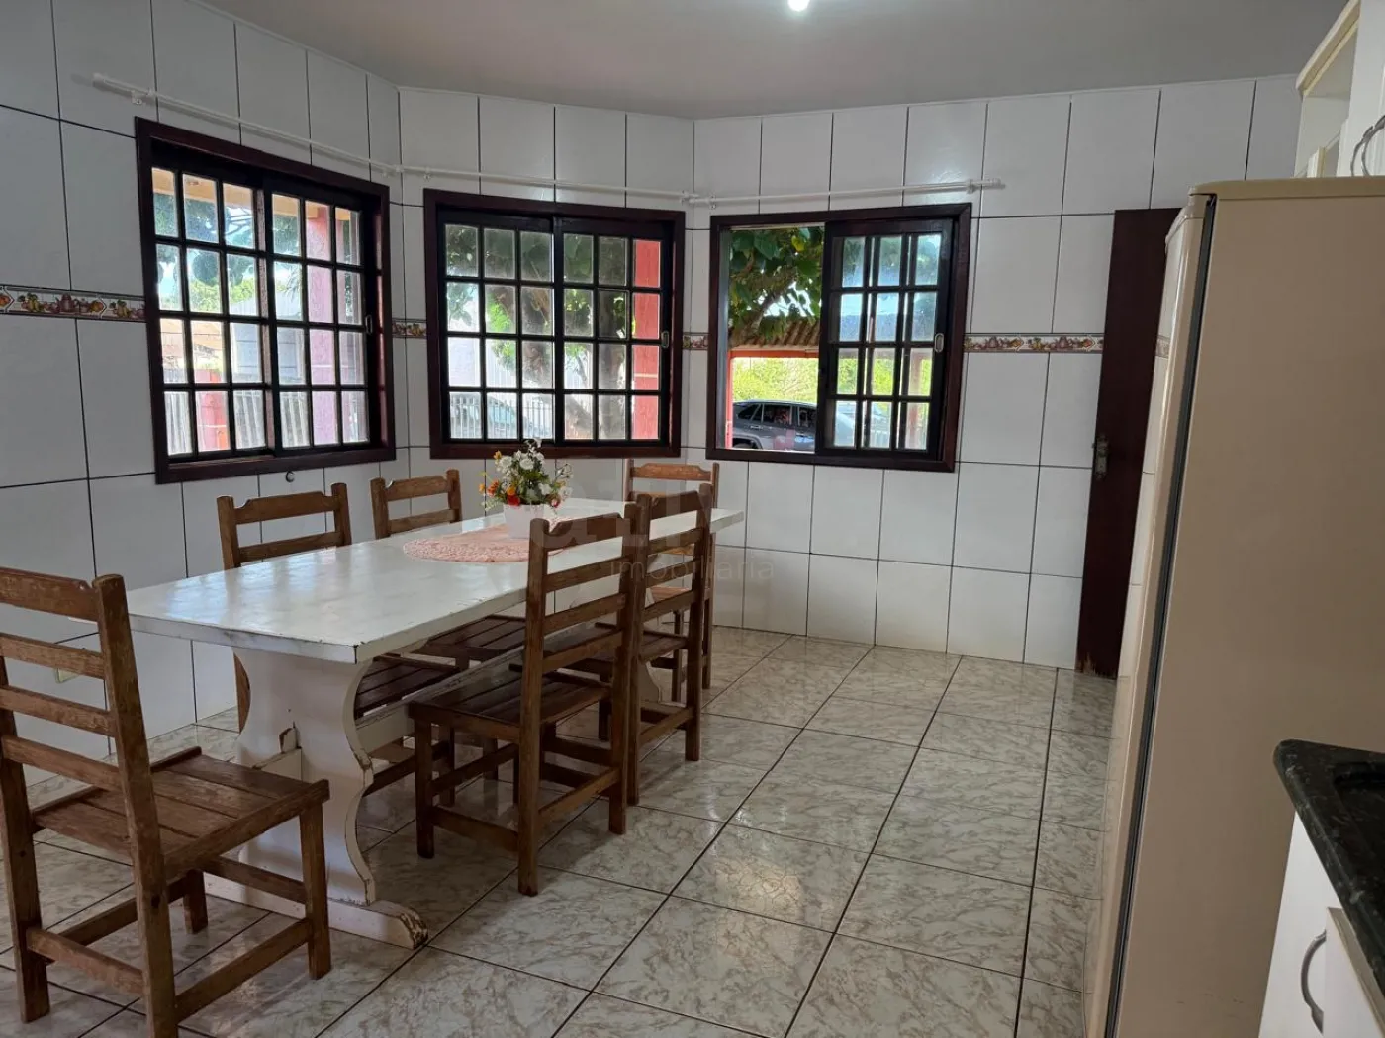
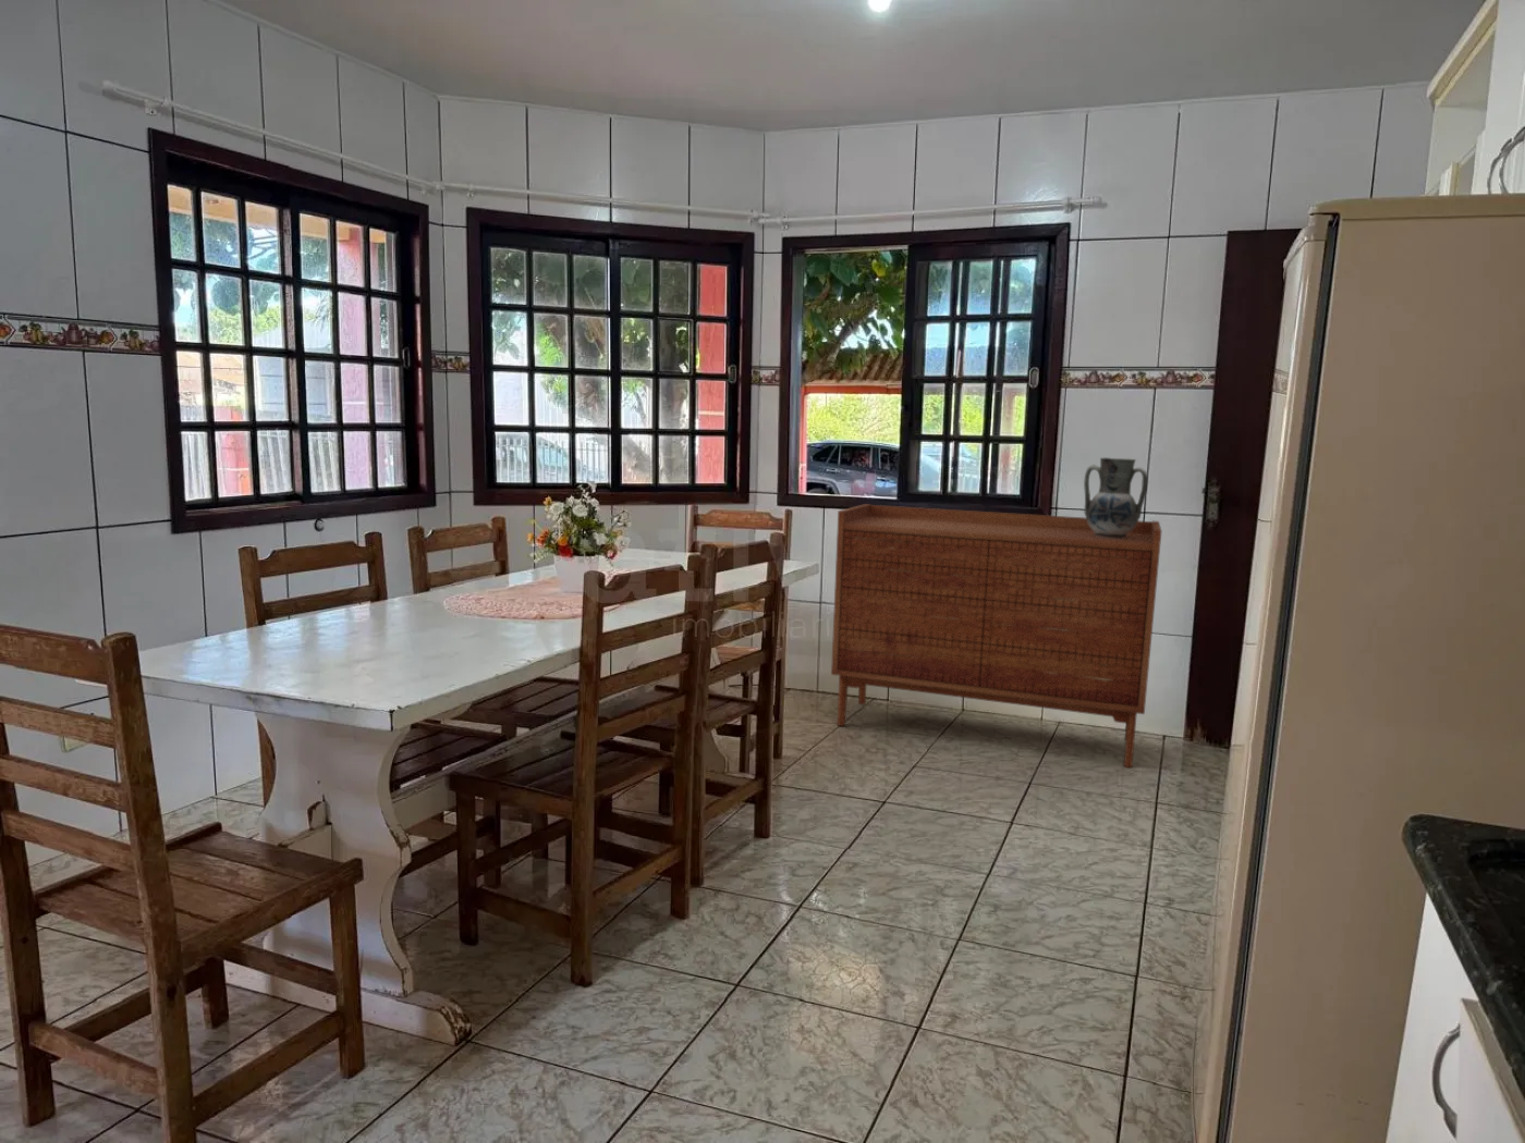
+ sideboard (991, 626)
+ ceramic jug (1113, 496)
